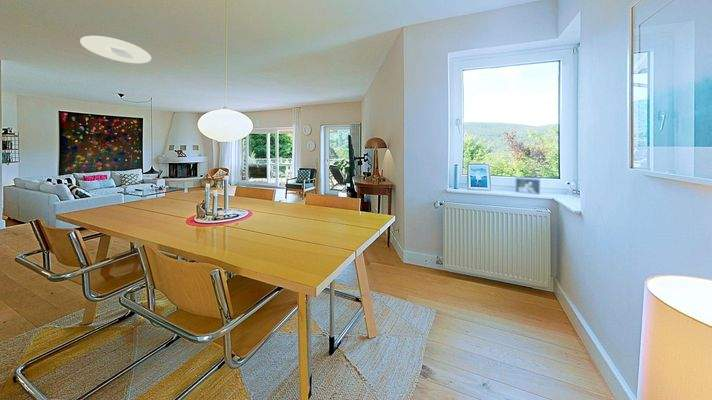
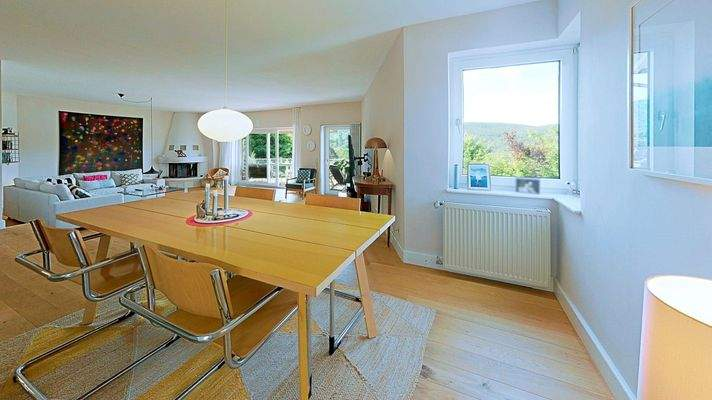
- ceiling light (117, 48)
